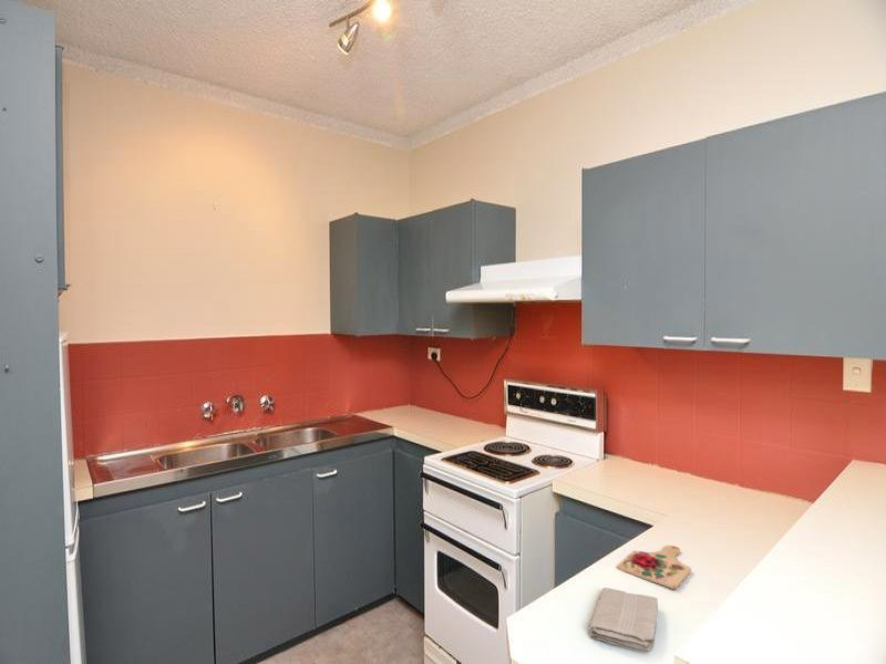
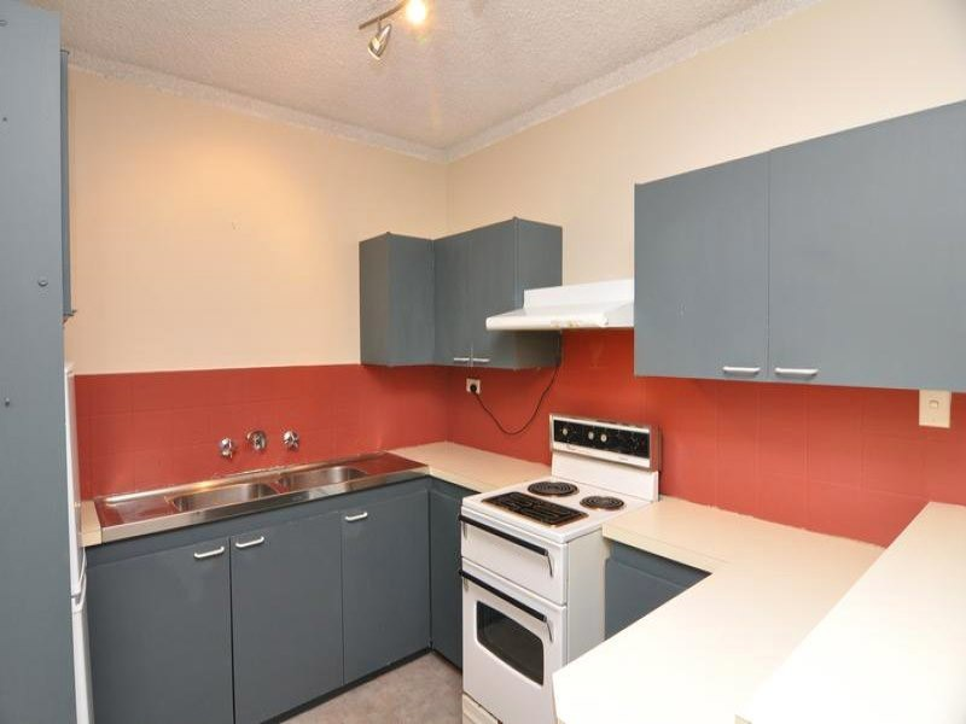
- washcloth (625, 615)
- cutting board (660, 558)
